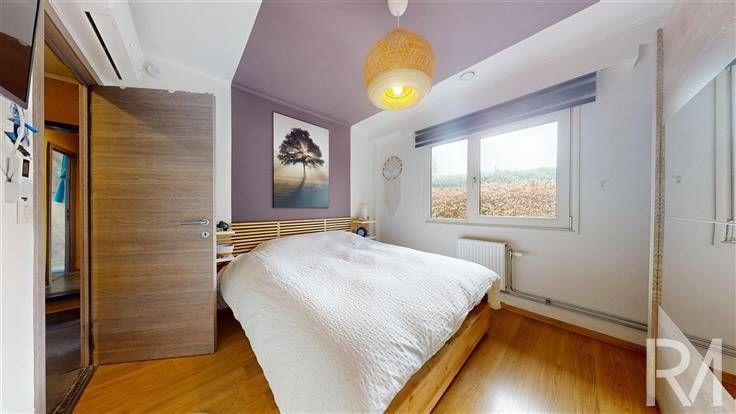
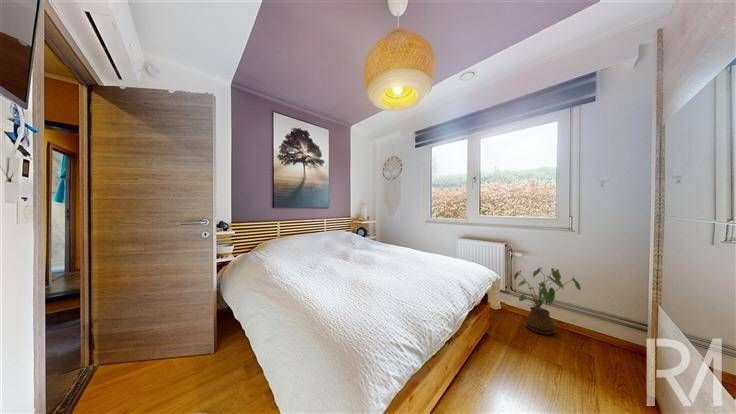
+ house plant (543, 300)
